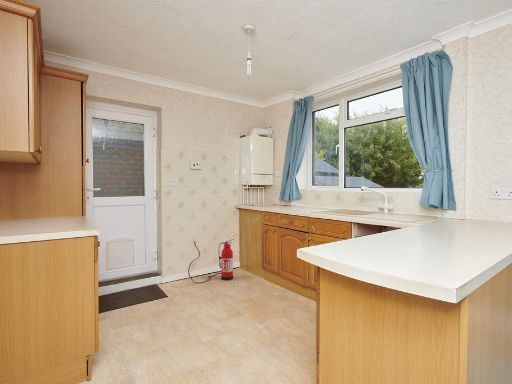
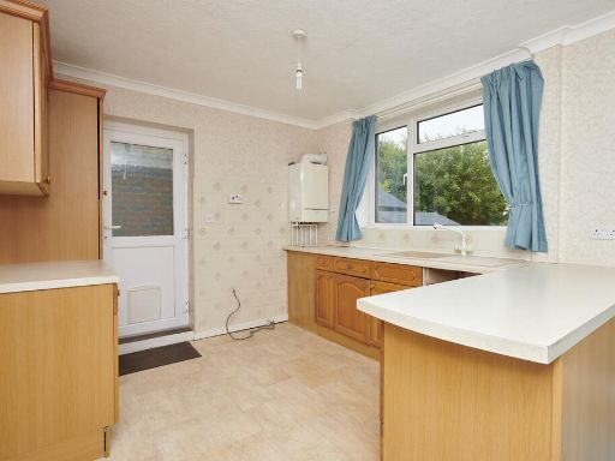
- fire extinguisher (226, 258)
